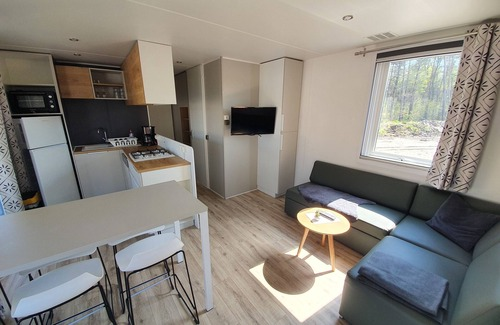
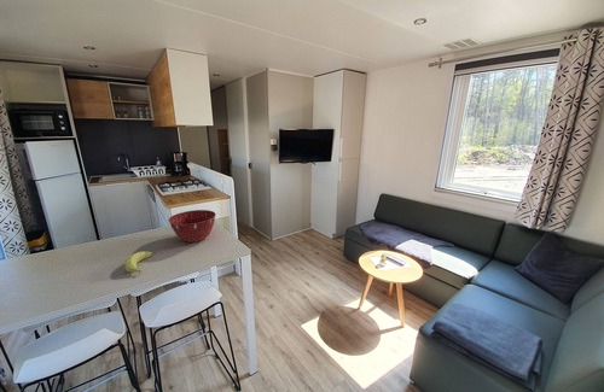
+ banana (139, 259)
+ mixing bowl (193, 227)
